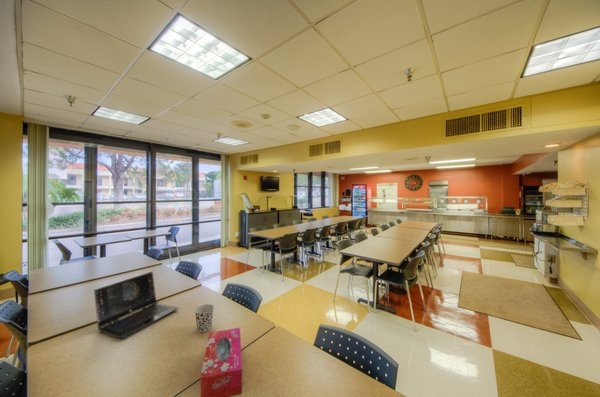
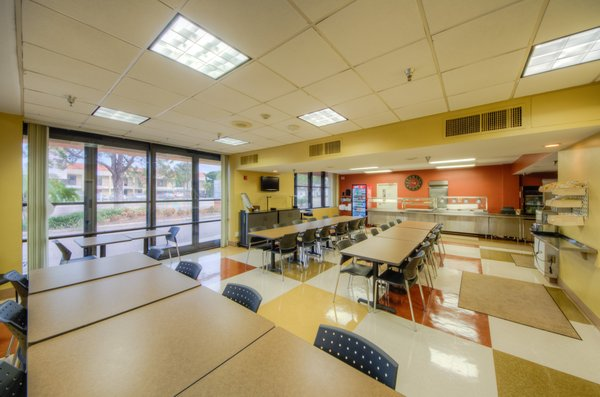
- tissue box (223, 359)
- cup (204, 318)
- laptop (139, 300)
